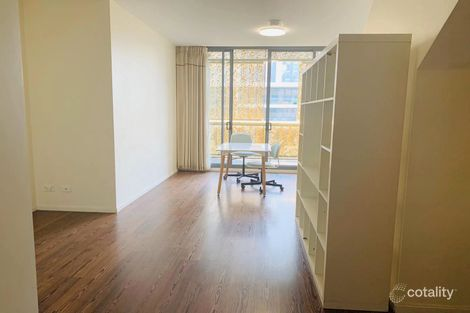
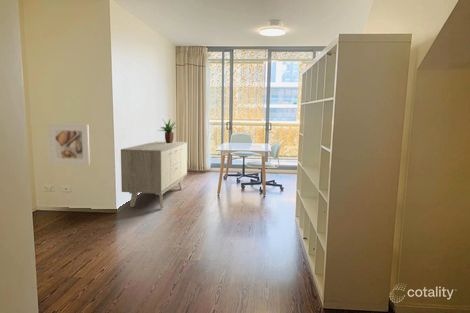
+ sideboard (159, 171)
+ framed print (69, 144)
+ potted plant (167, 130)
